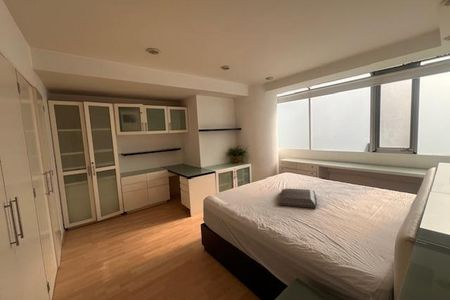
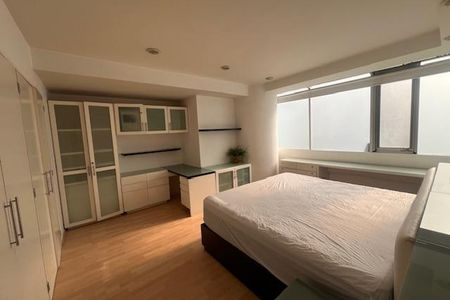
- serving tray (297, 195)
